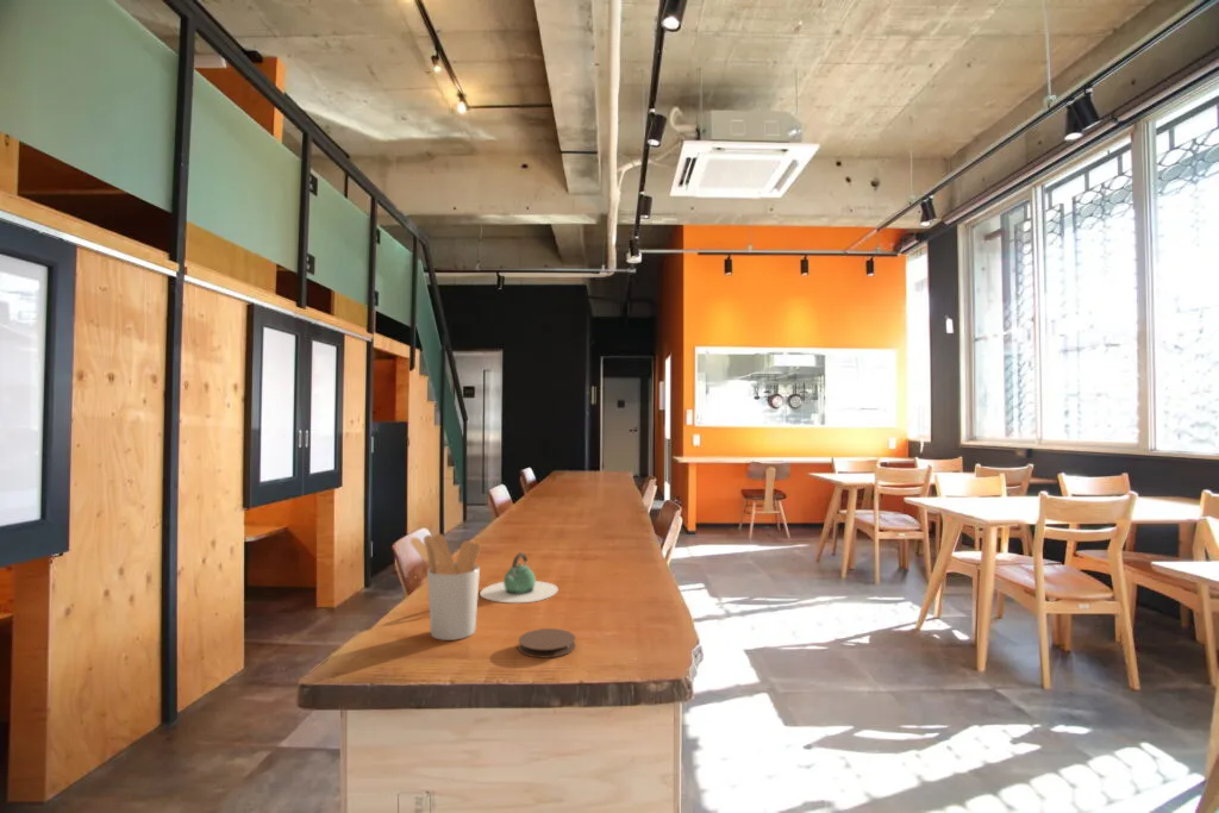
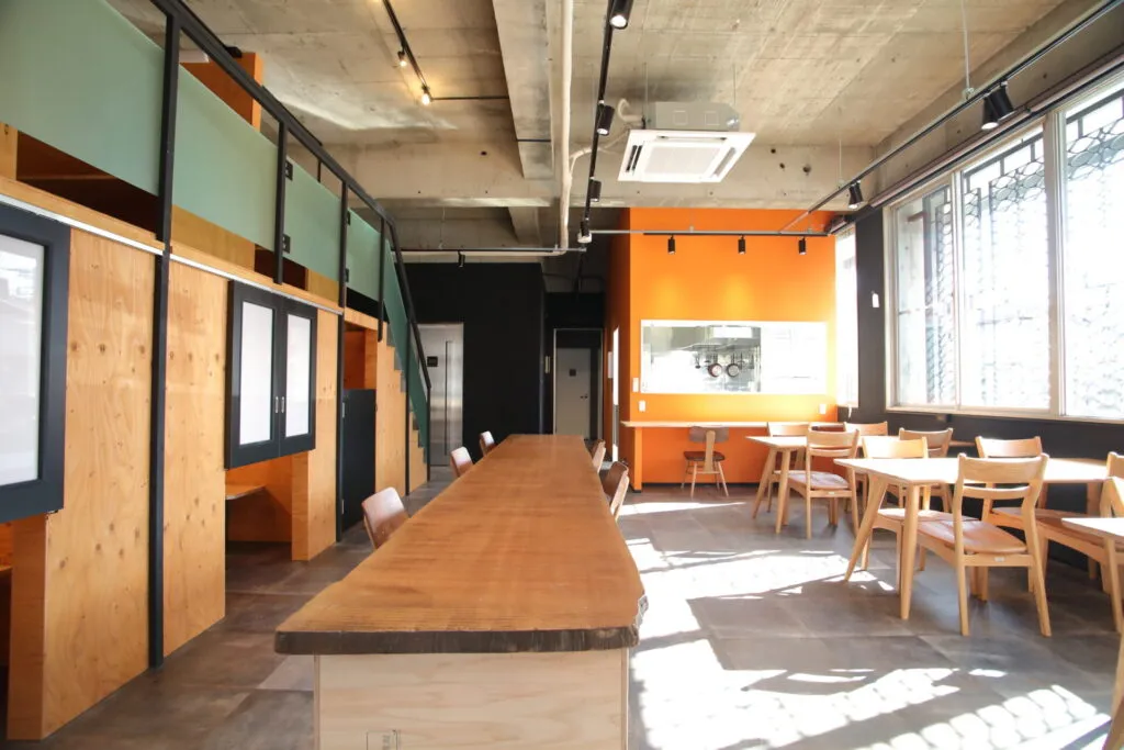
- coaster (546, 642)
- utensil holder (444, 582)
- teapot (519, 571)
